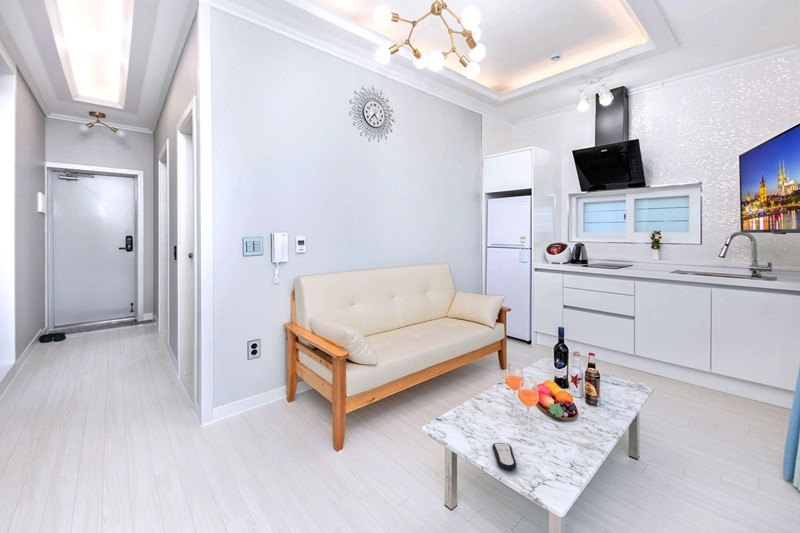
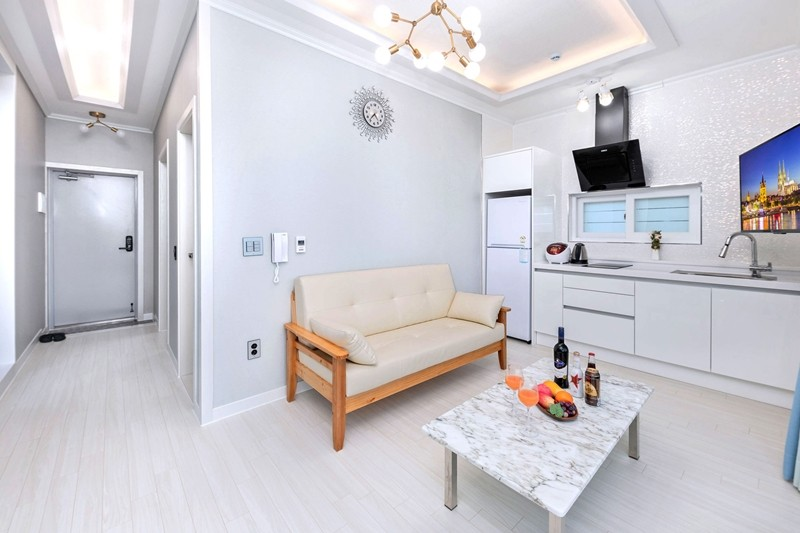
- remote control (504, 455)
